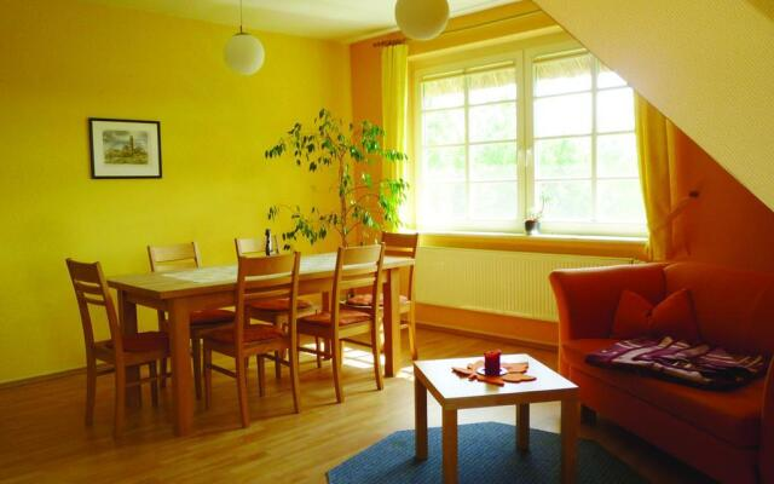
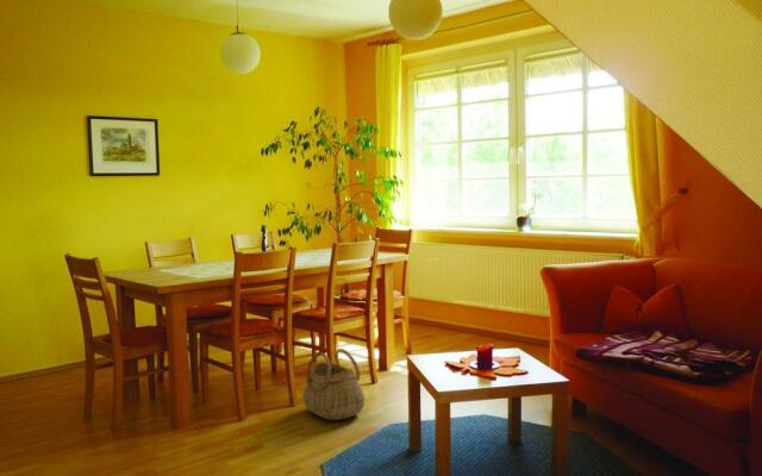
+ basket (332, 382)
